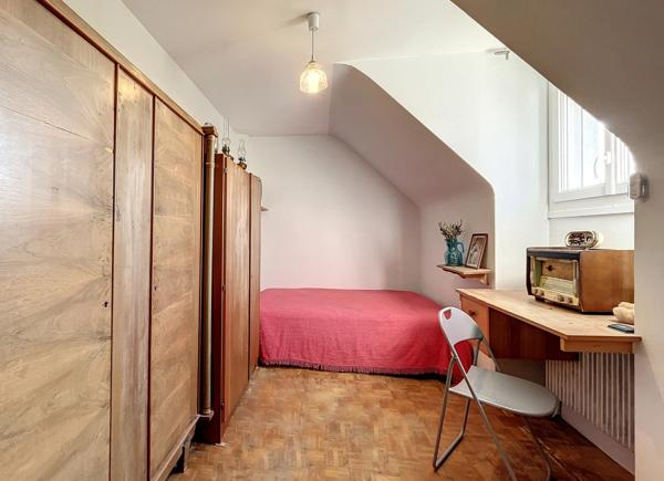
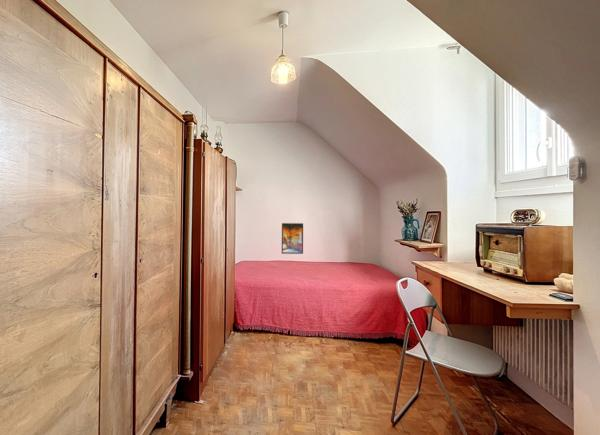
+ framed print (292, 238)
